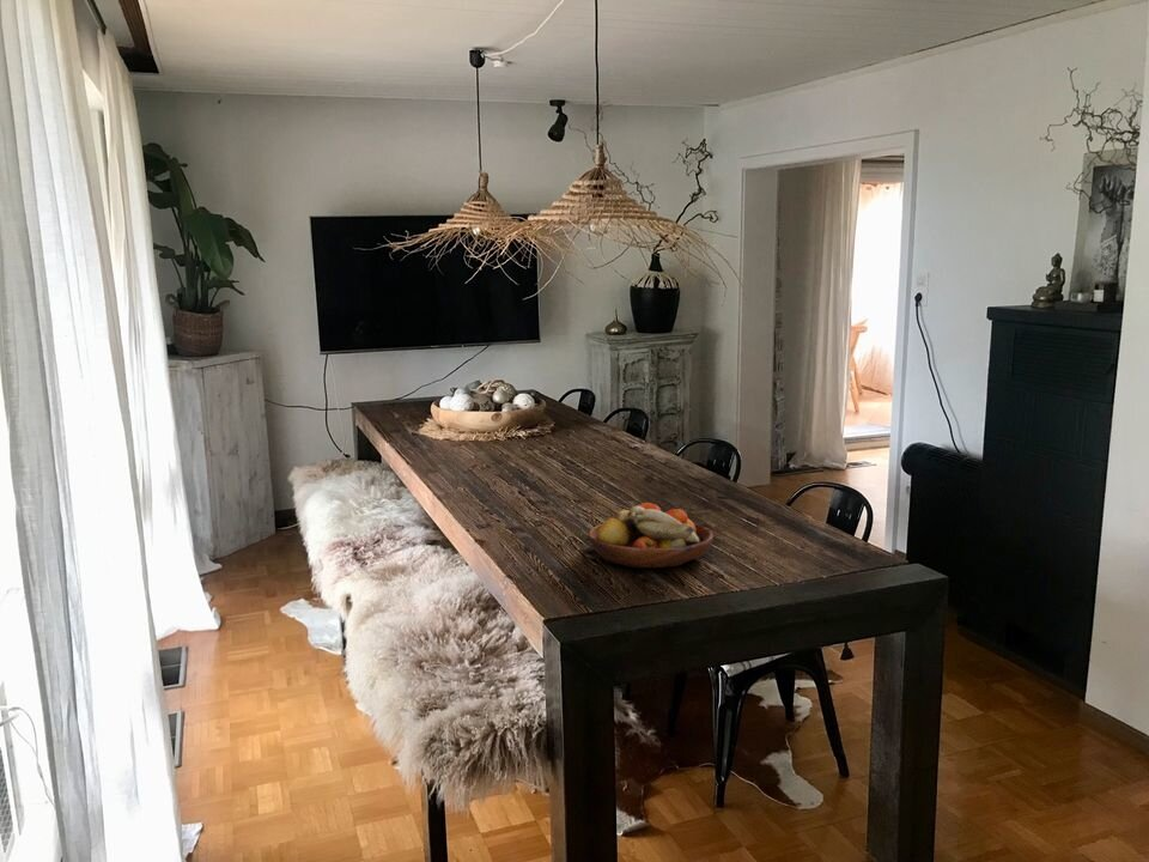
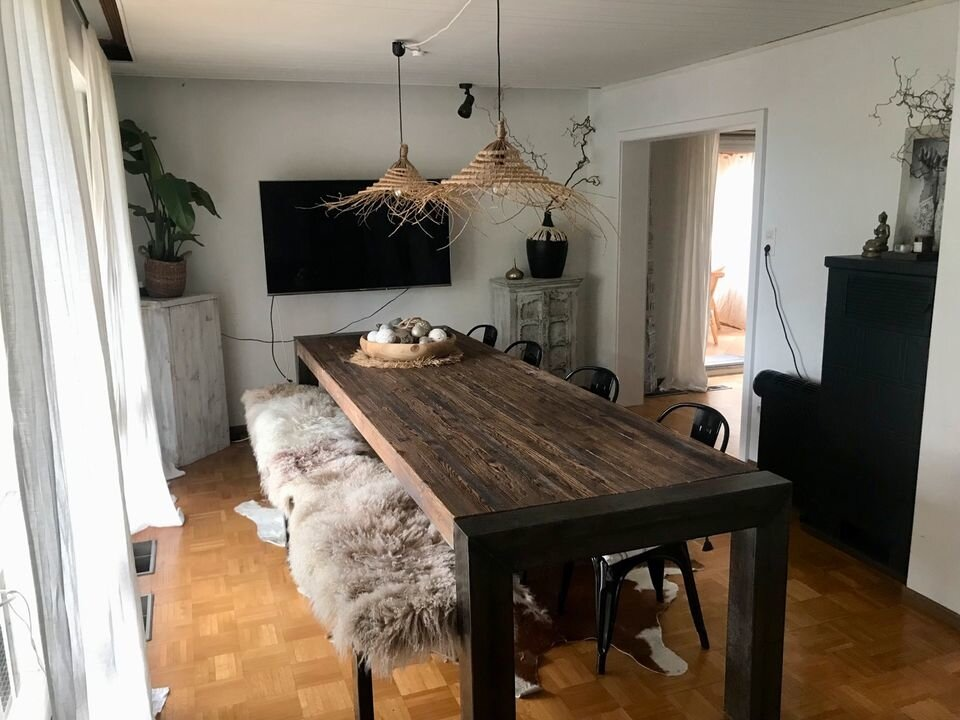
- fruit bowl (651, 528)
